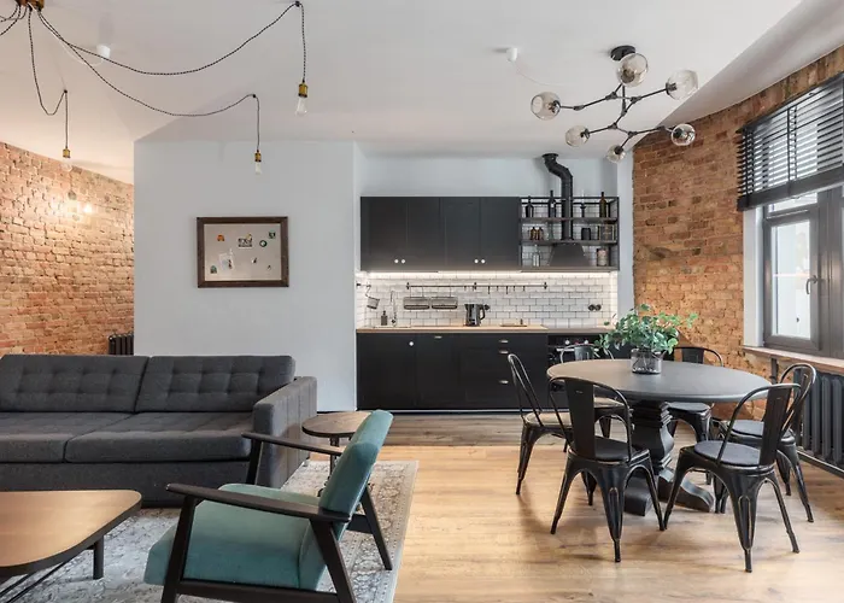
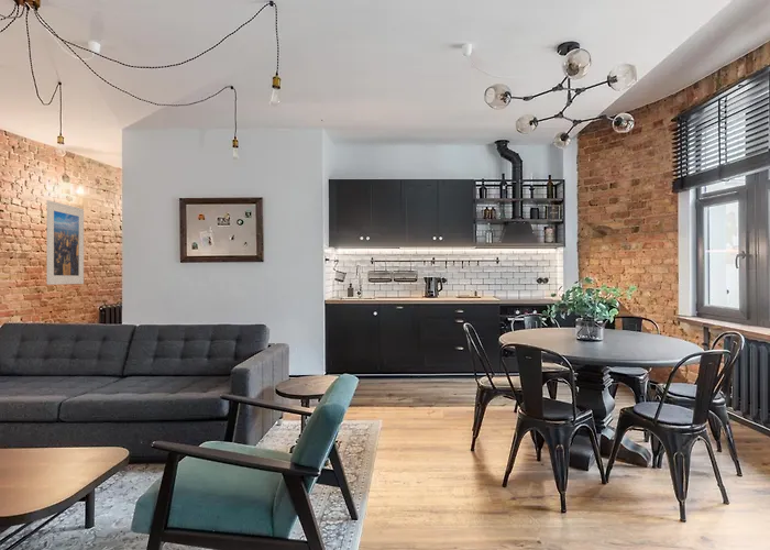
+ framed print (66, 244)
